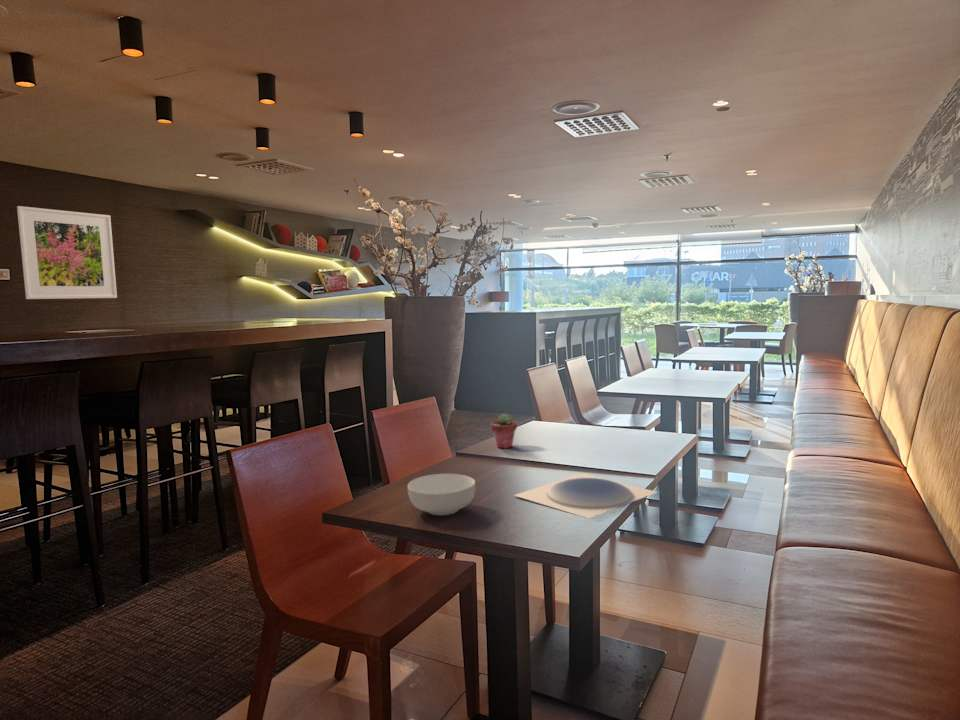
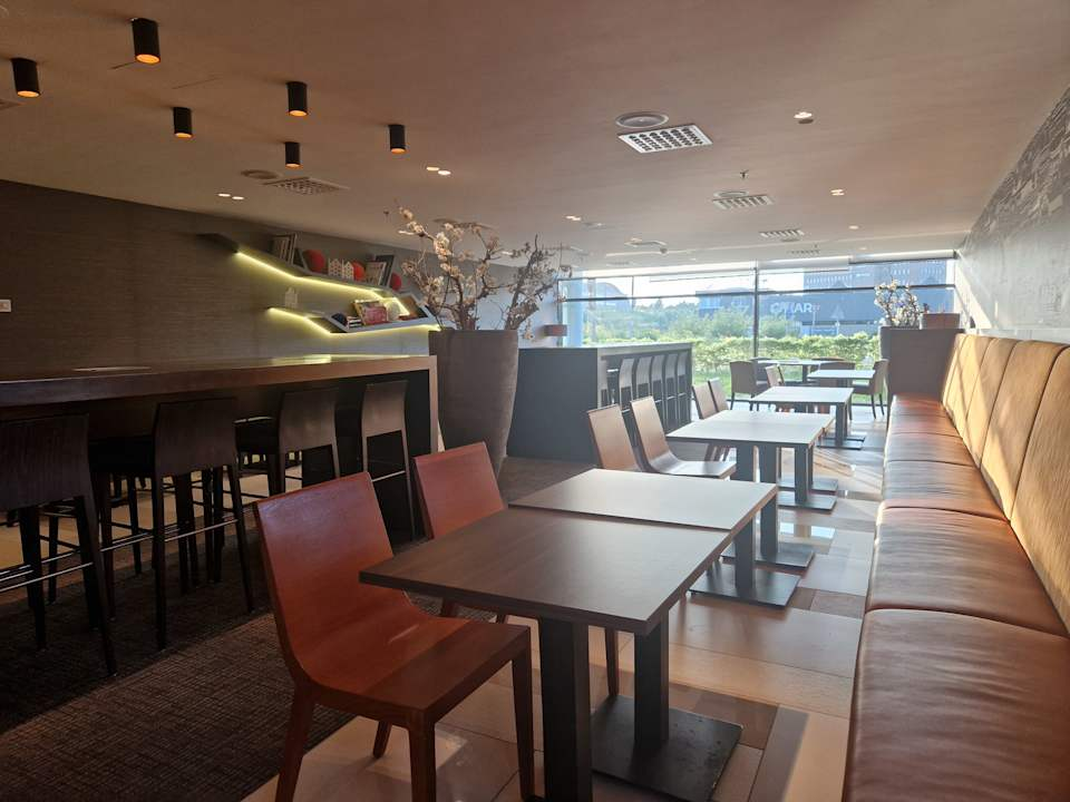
- plate (589, 489)
- cereal bowl (442, 496)
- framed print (70, 255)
- potted succulent (504, 429)
